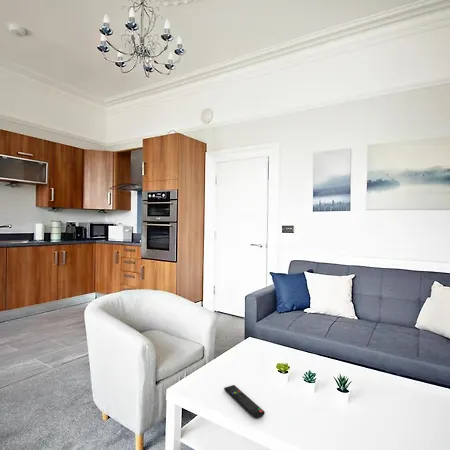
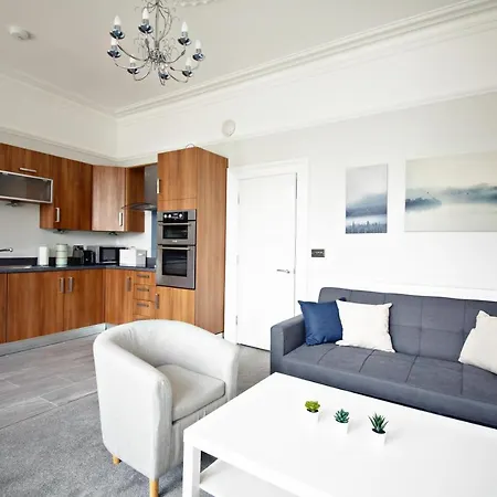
- remote control (243, 400)
